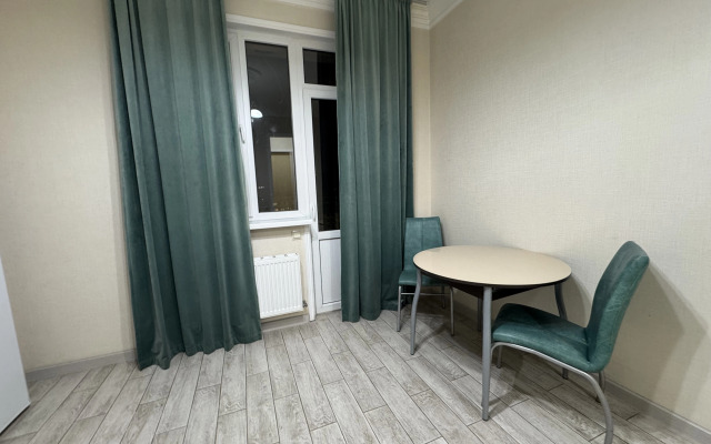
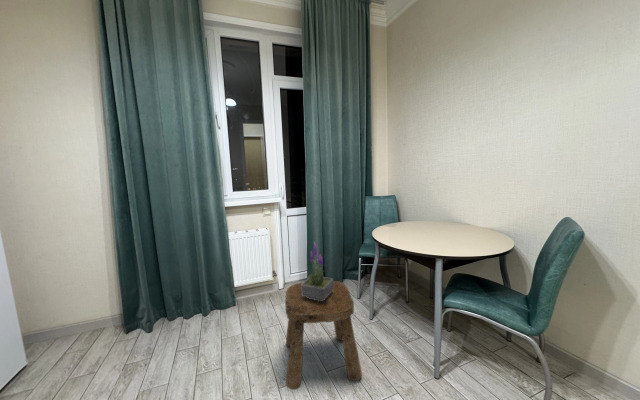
+ stool (318, 322)
+ potted plant (317, 268)
